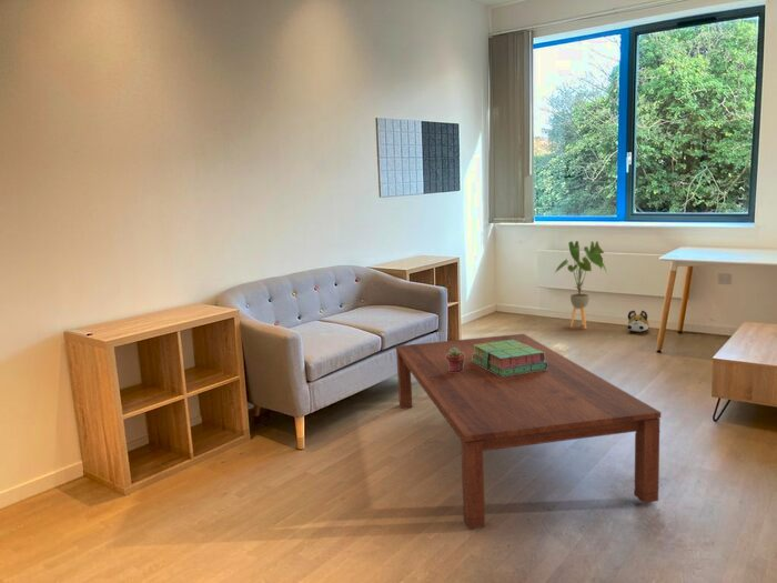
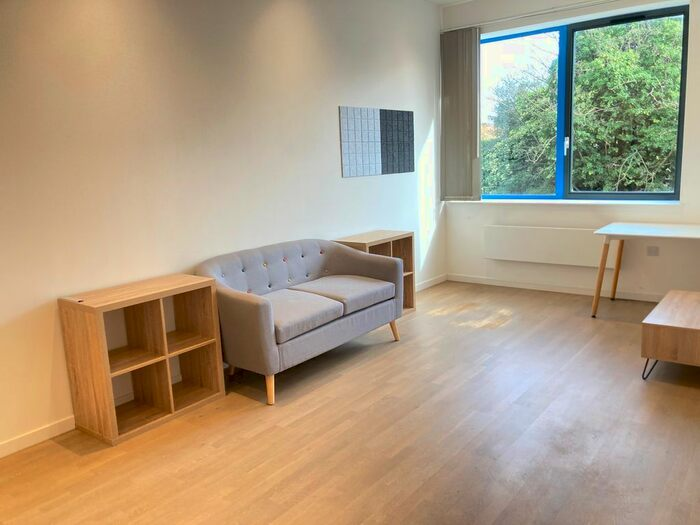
- potted succulent (455, 359)
- plush toy (639, 320)
- coffee table (502, 409)
- house plant (582, 283)
- stack of books (507, 355)
